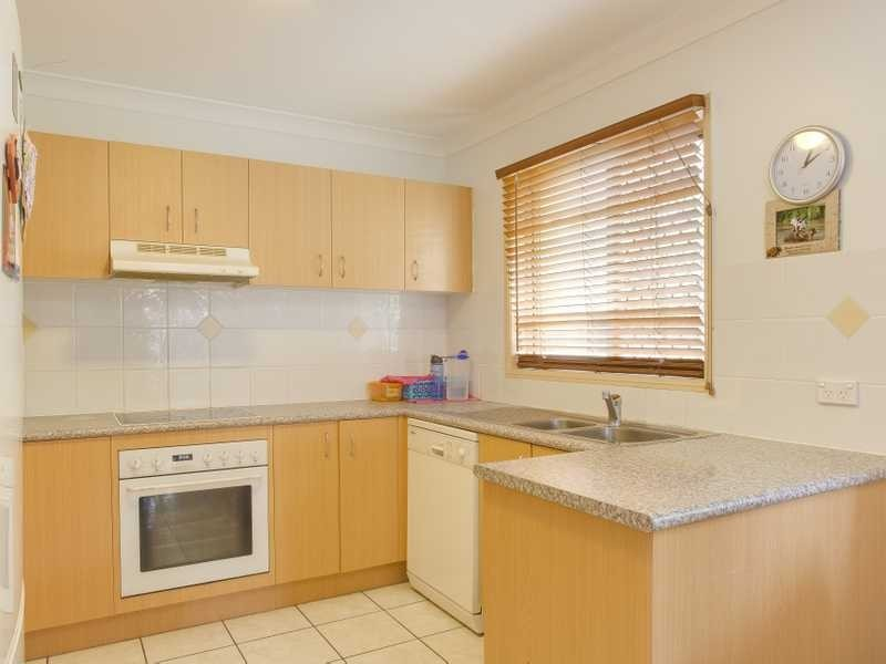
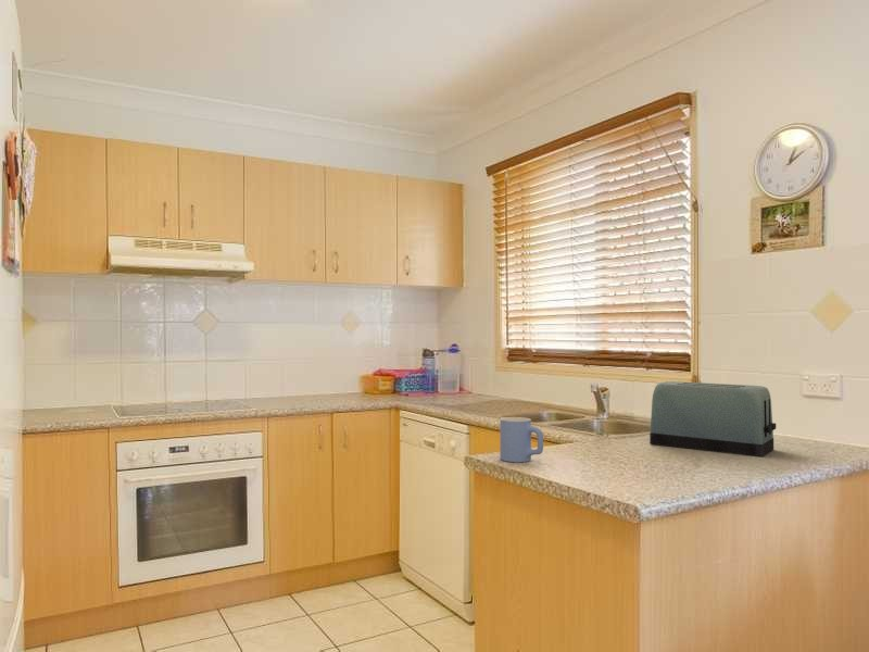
+ mug (520, 439)
+ toaster (711, 415)
